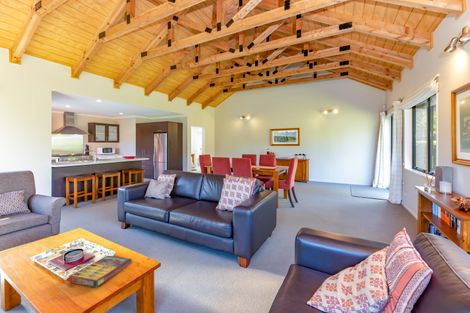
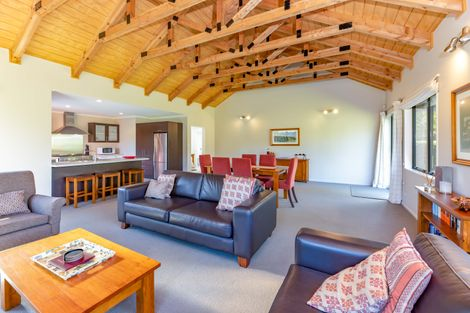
- game compilation box (102, 269)
